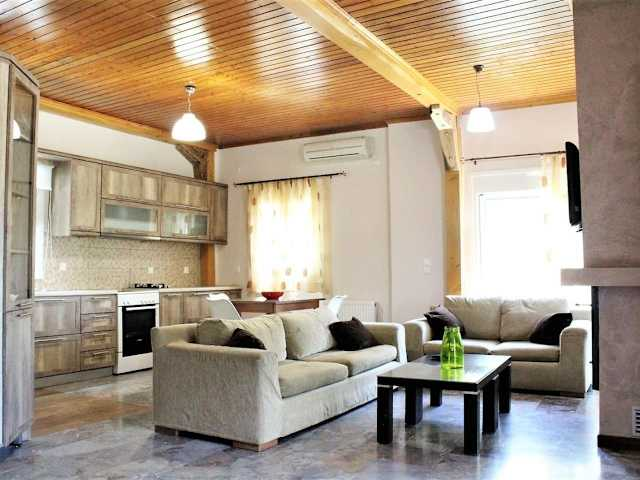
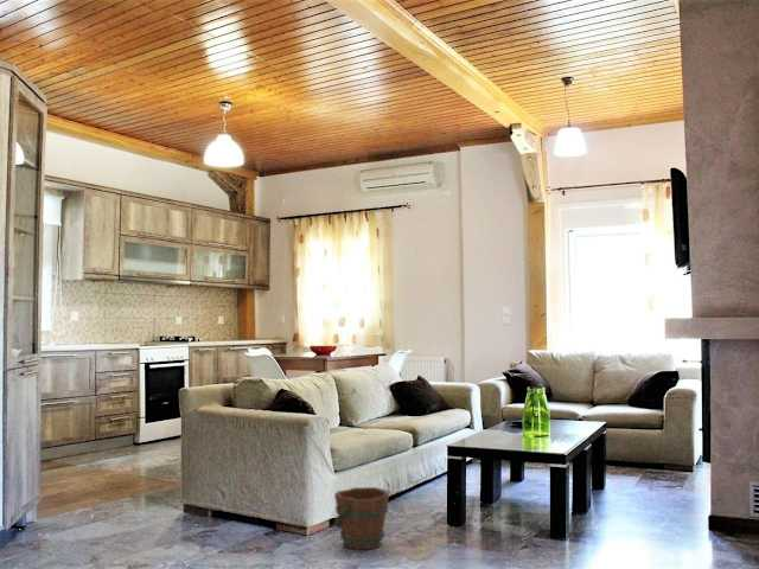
+ bucket (362, 518)
